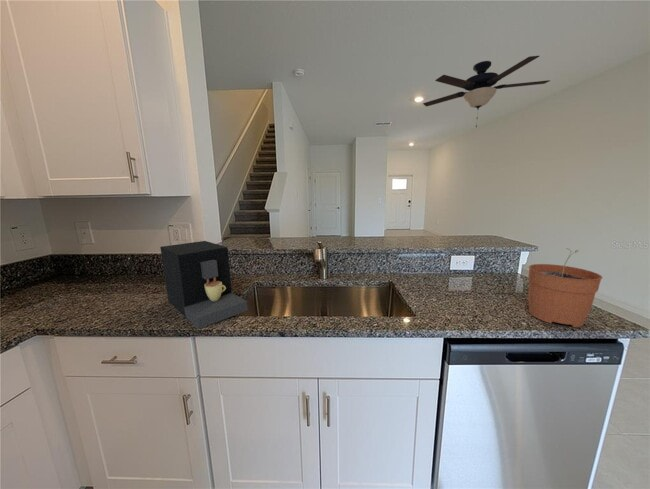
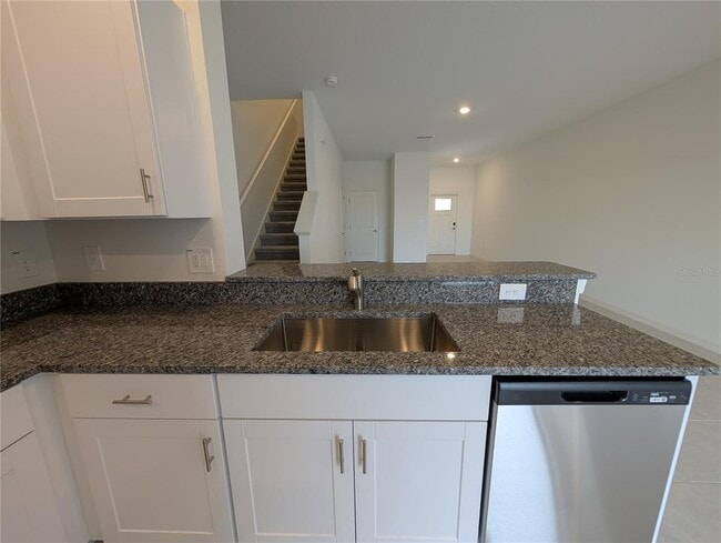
- plant pot (560, 282)
- ceiling fan (479, 97)
- coffee maker (202, 278)
